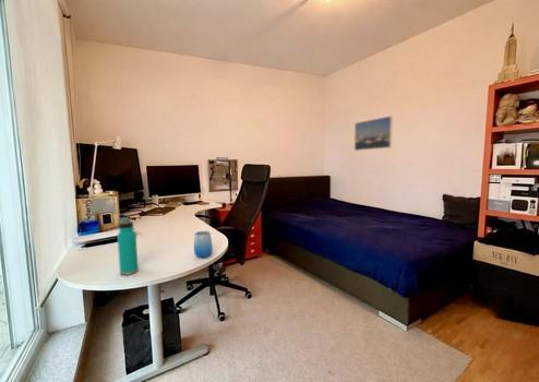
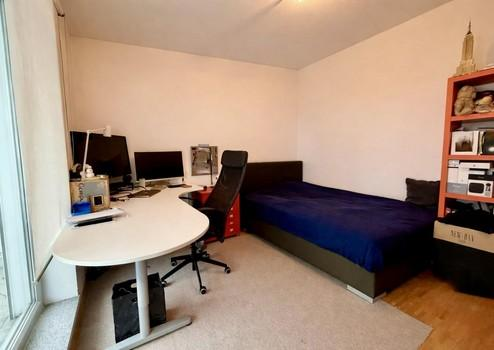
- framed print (371, 134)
- cup (203, 243)
- water bottle (127, 244)
